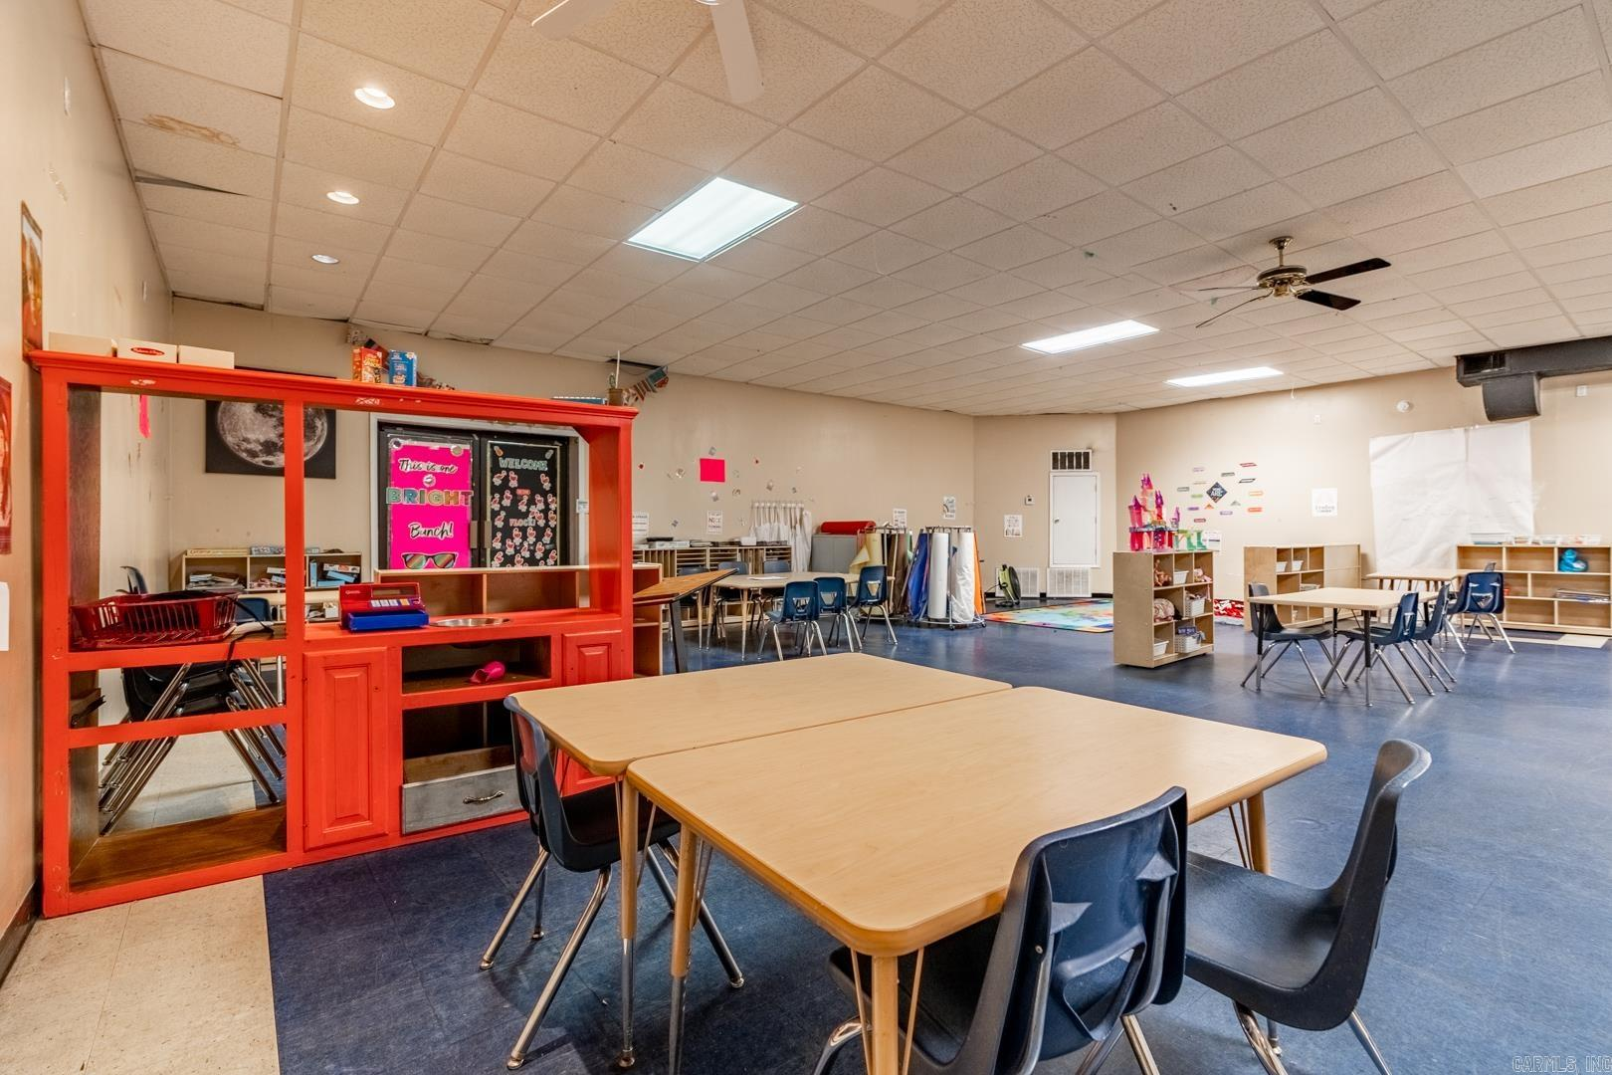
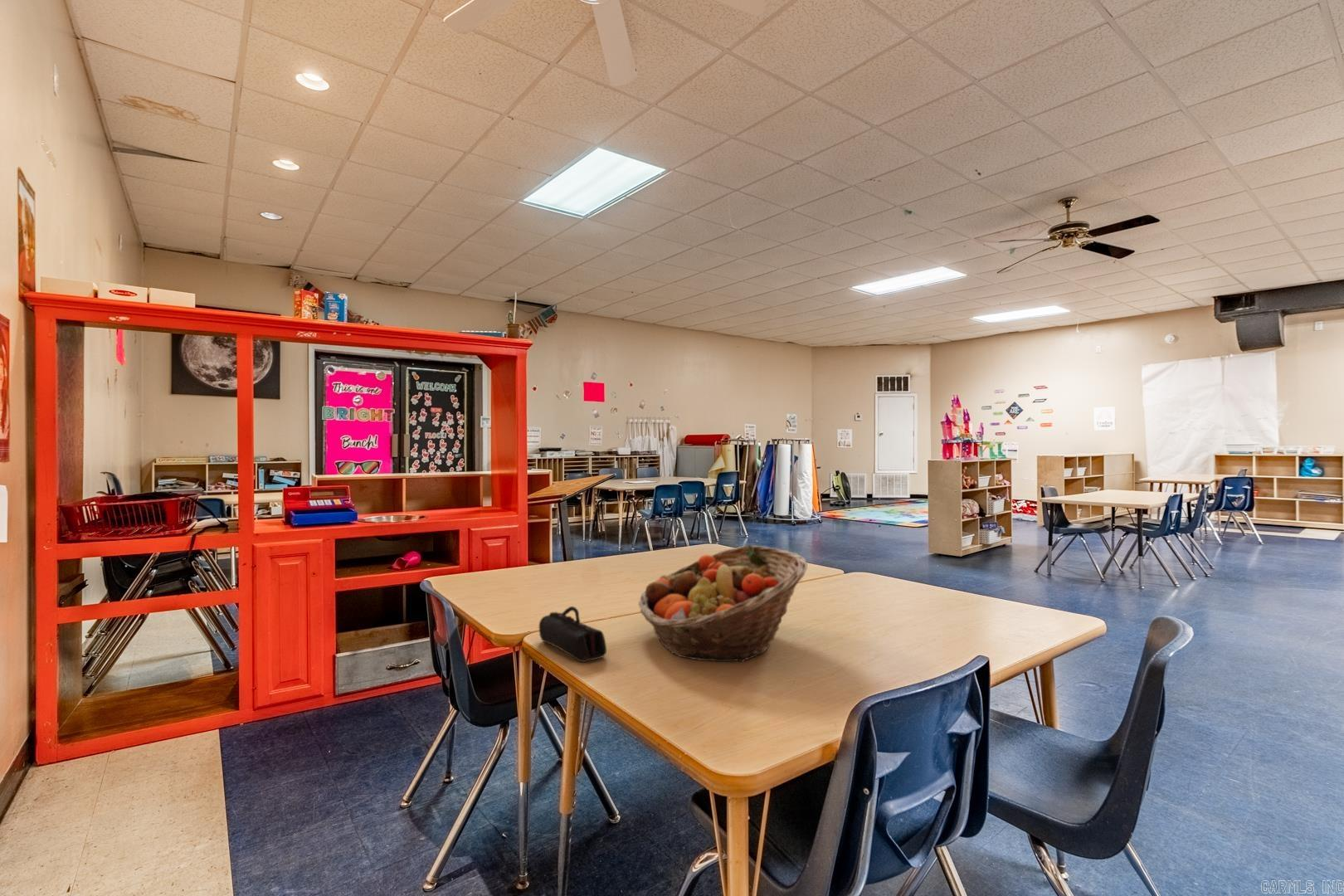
+ pencil case (571, 627)
+ fruit basket (720, 597)
